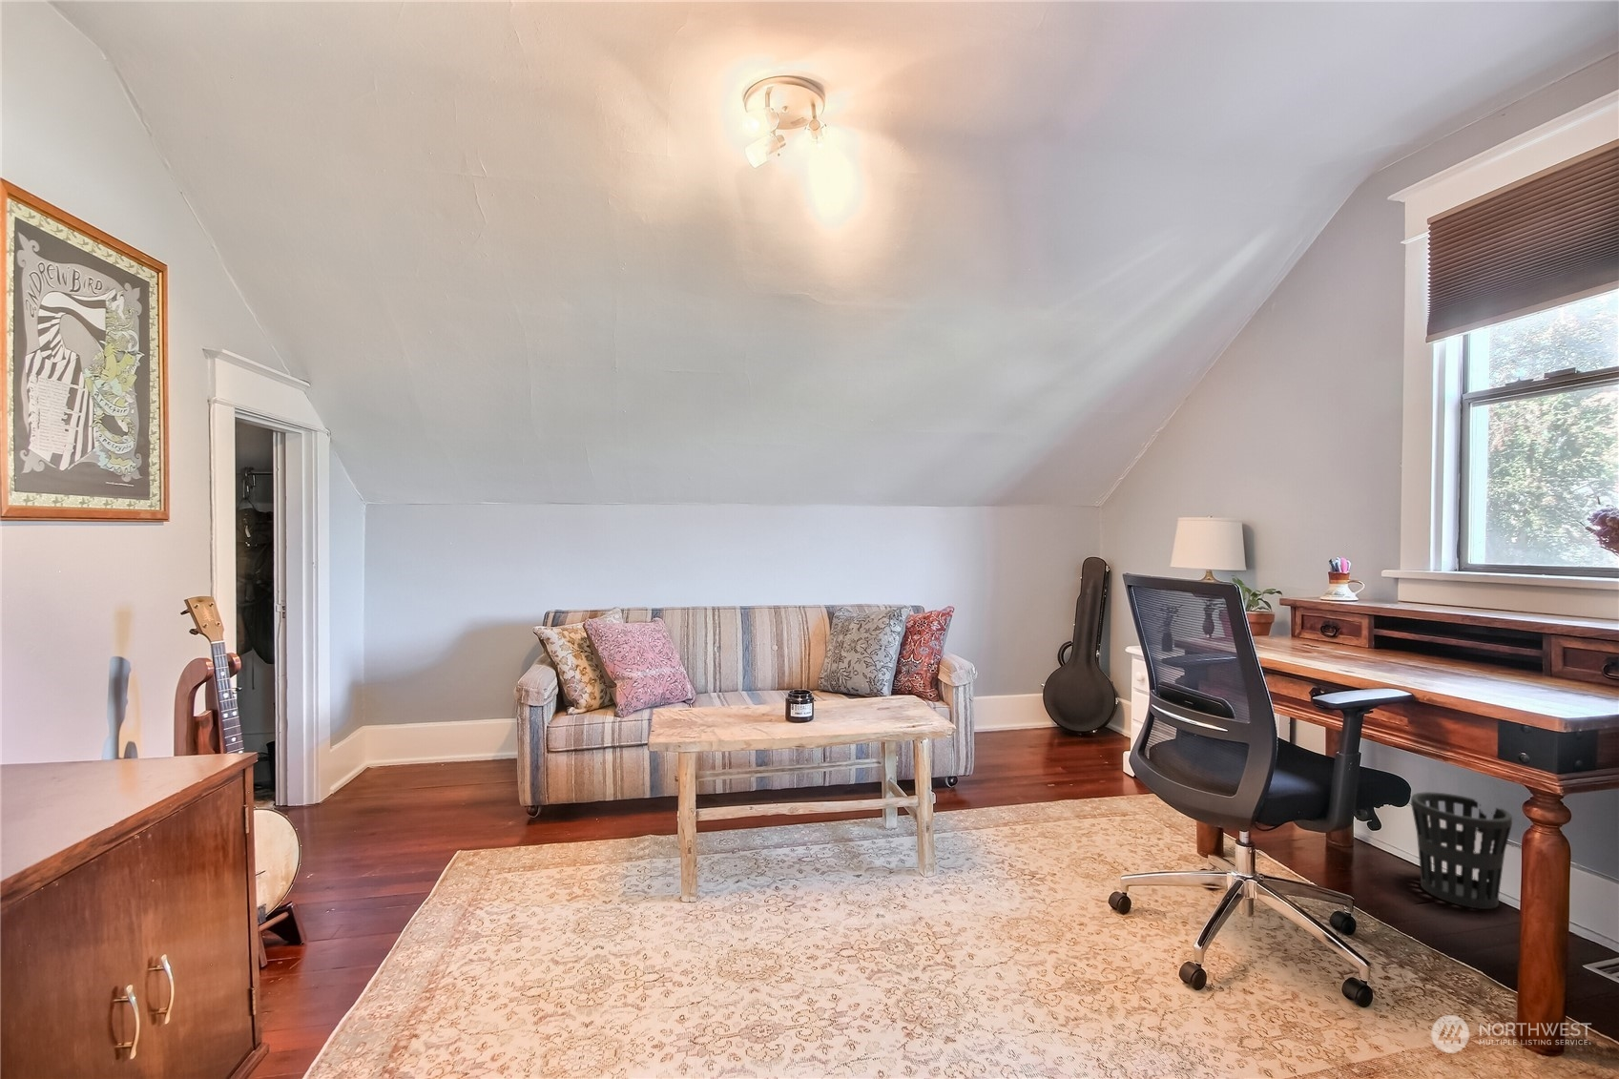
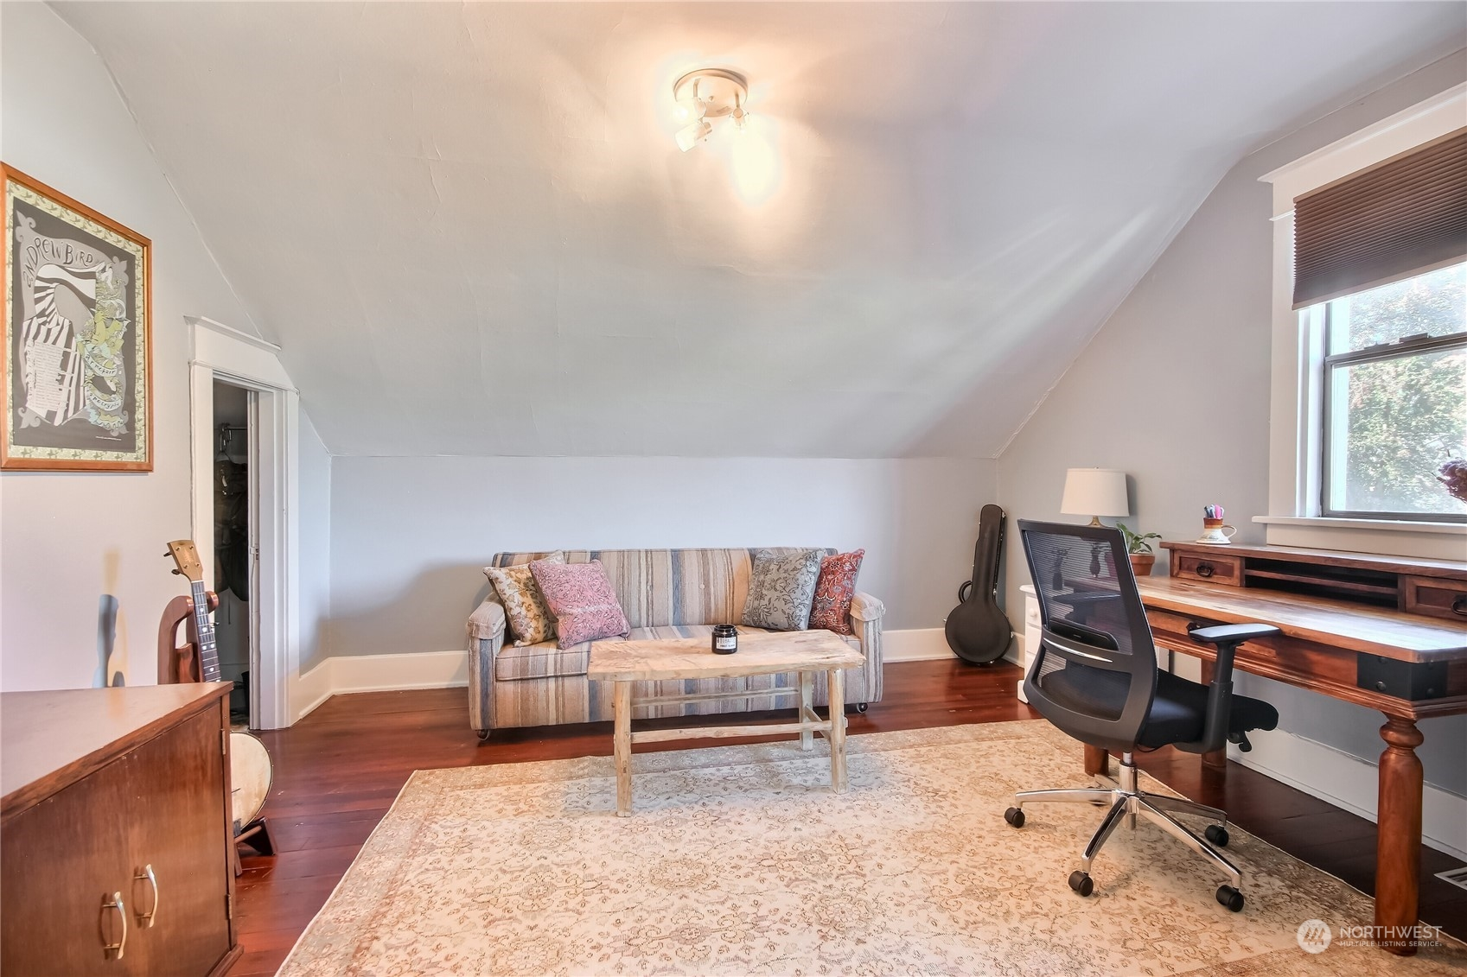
- wastebasket (1459, 850)
